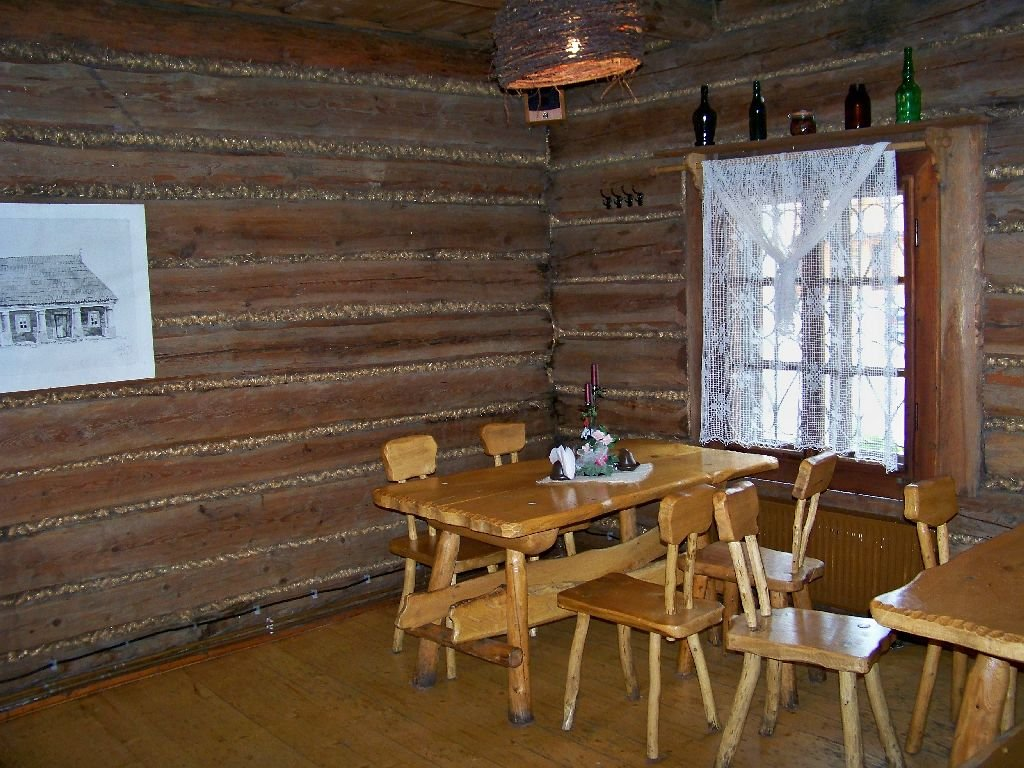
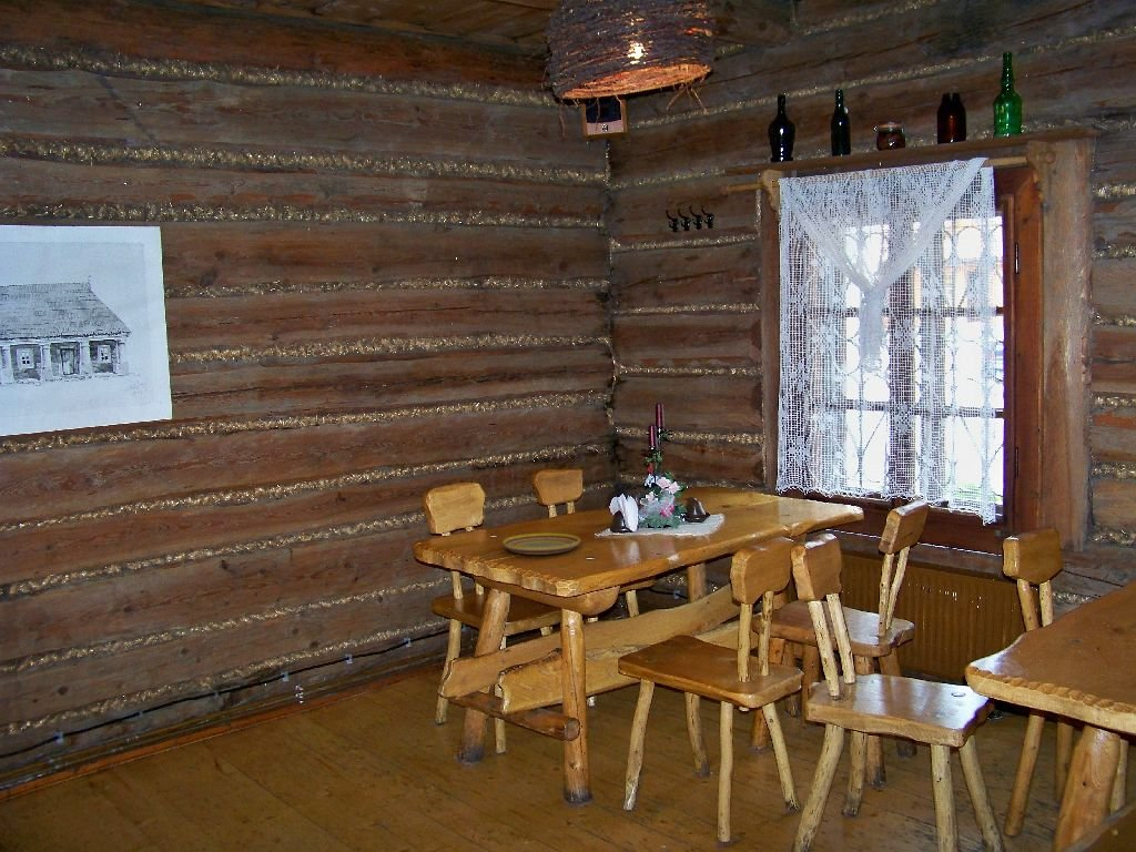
+ plate (541, 545)
